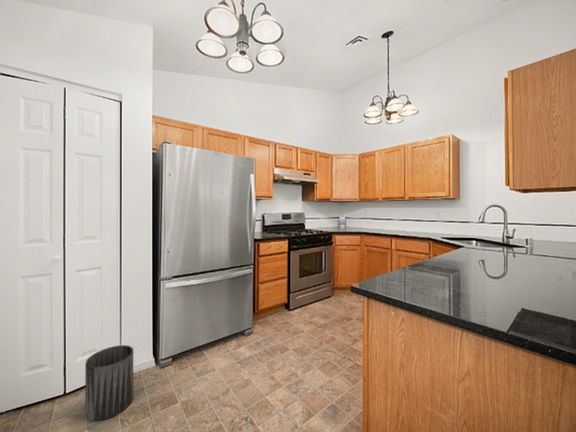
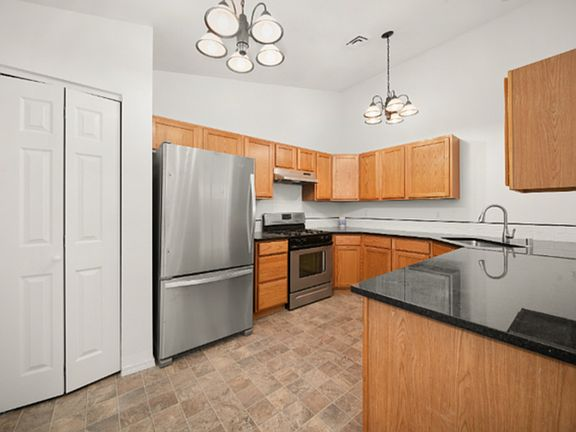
- trash can (110, 380)
